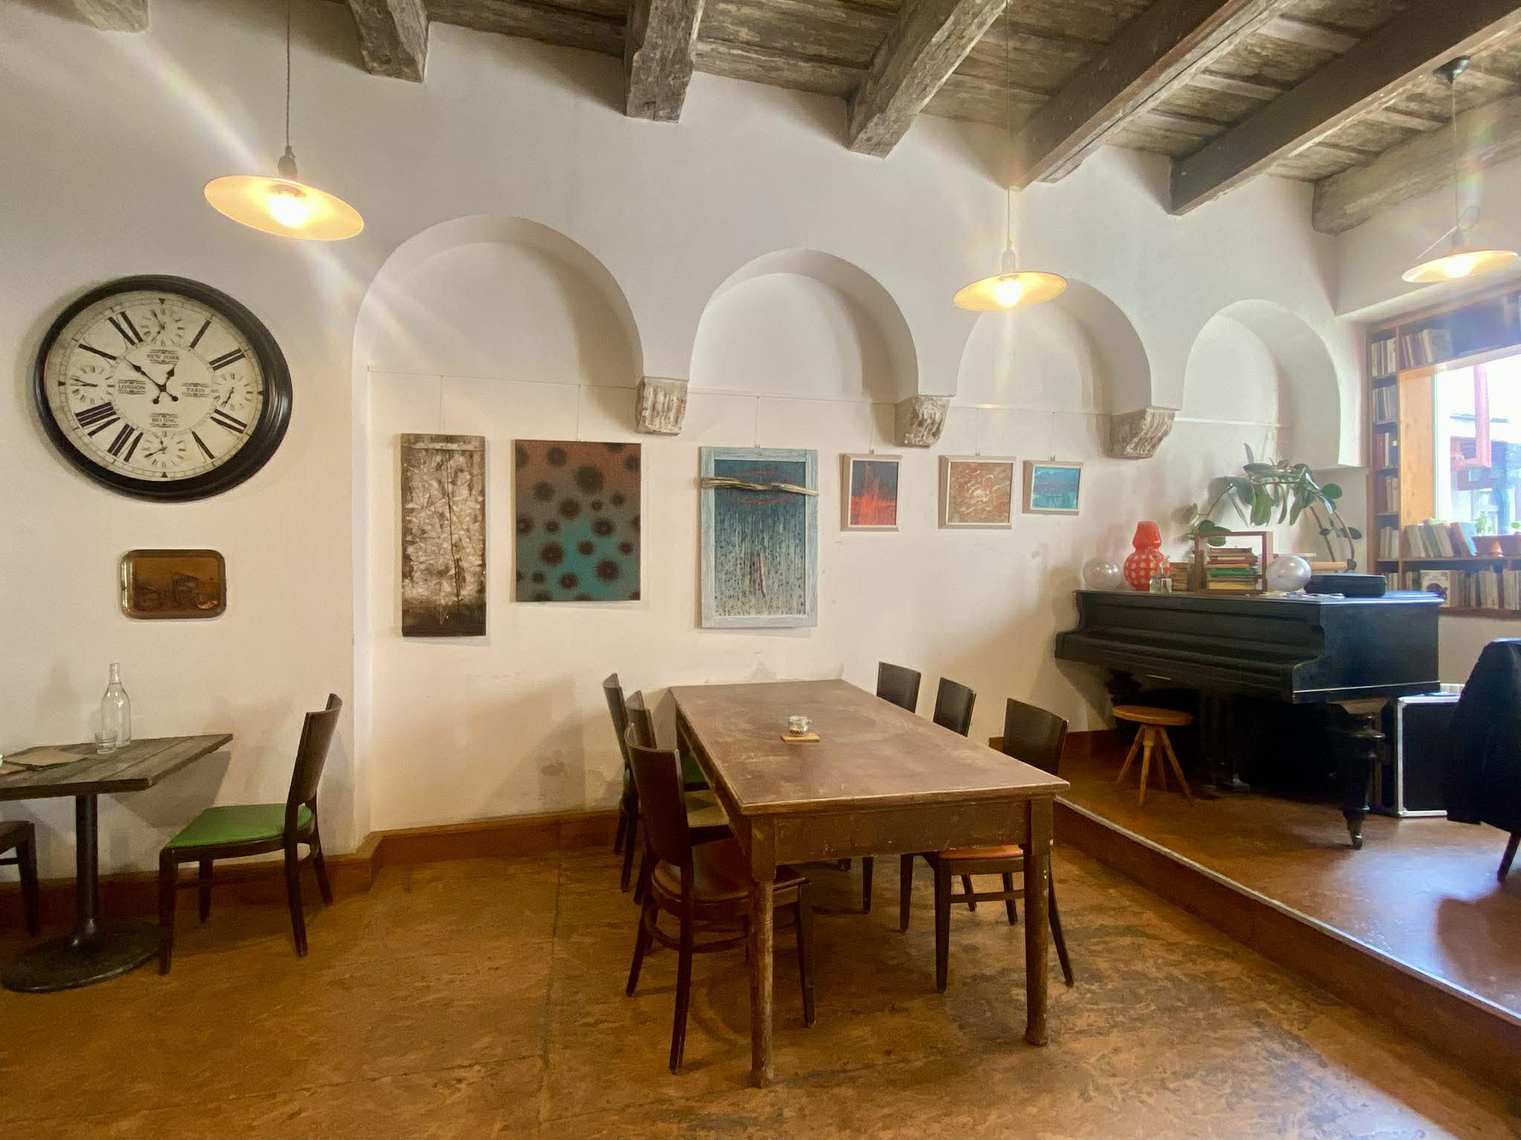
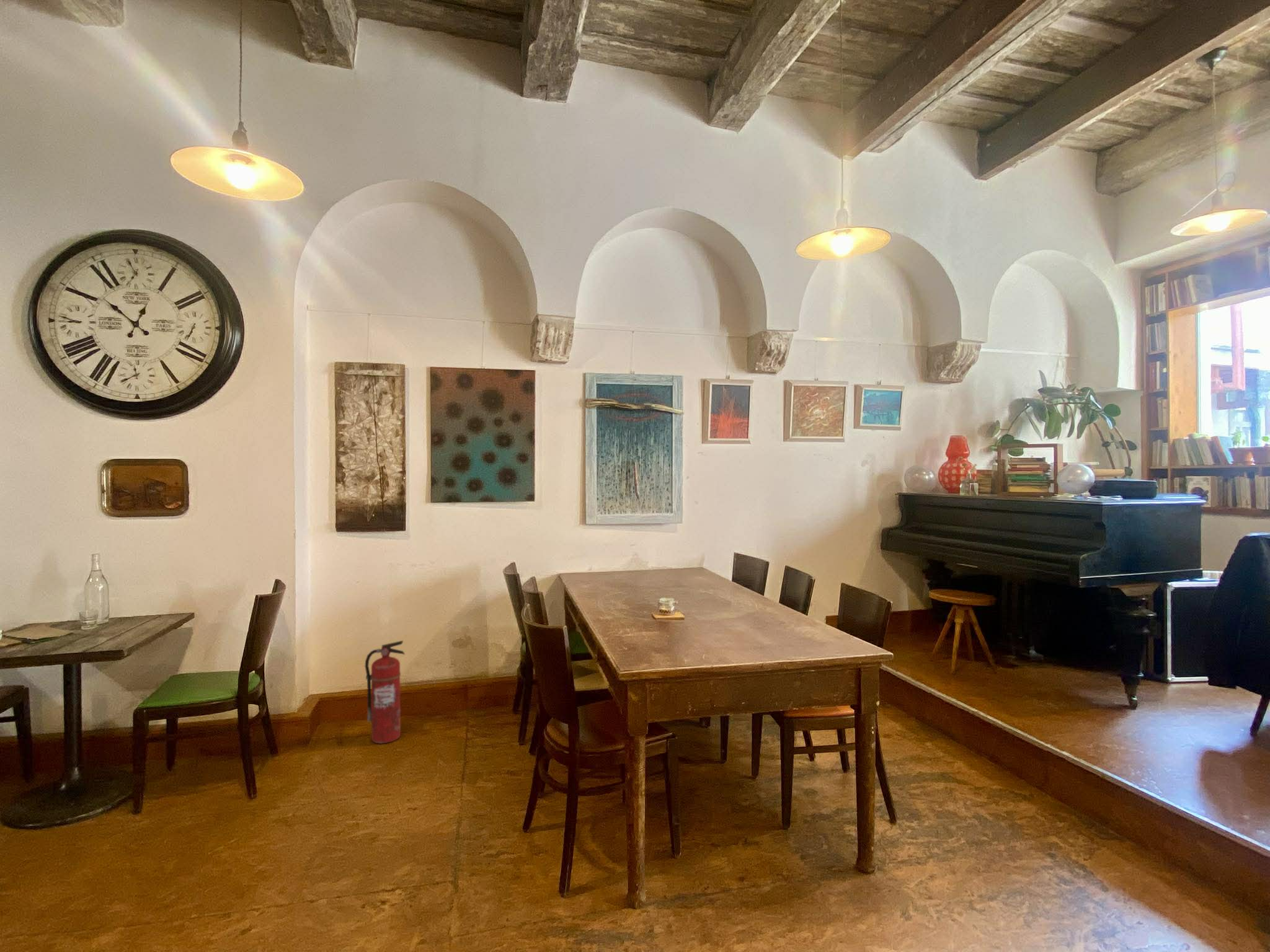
+ fire extinguisher (385, 690)
